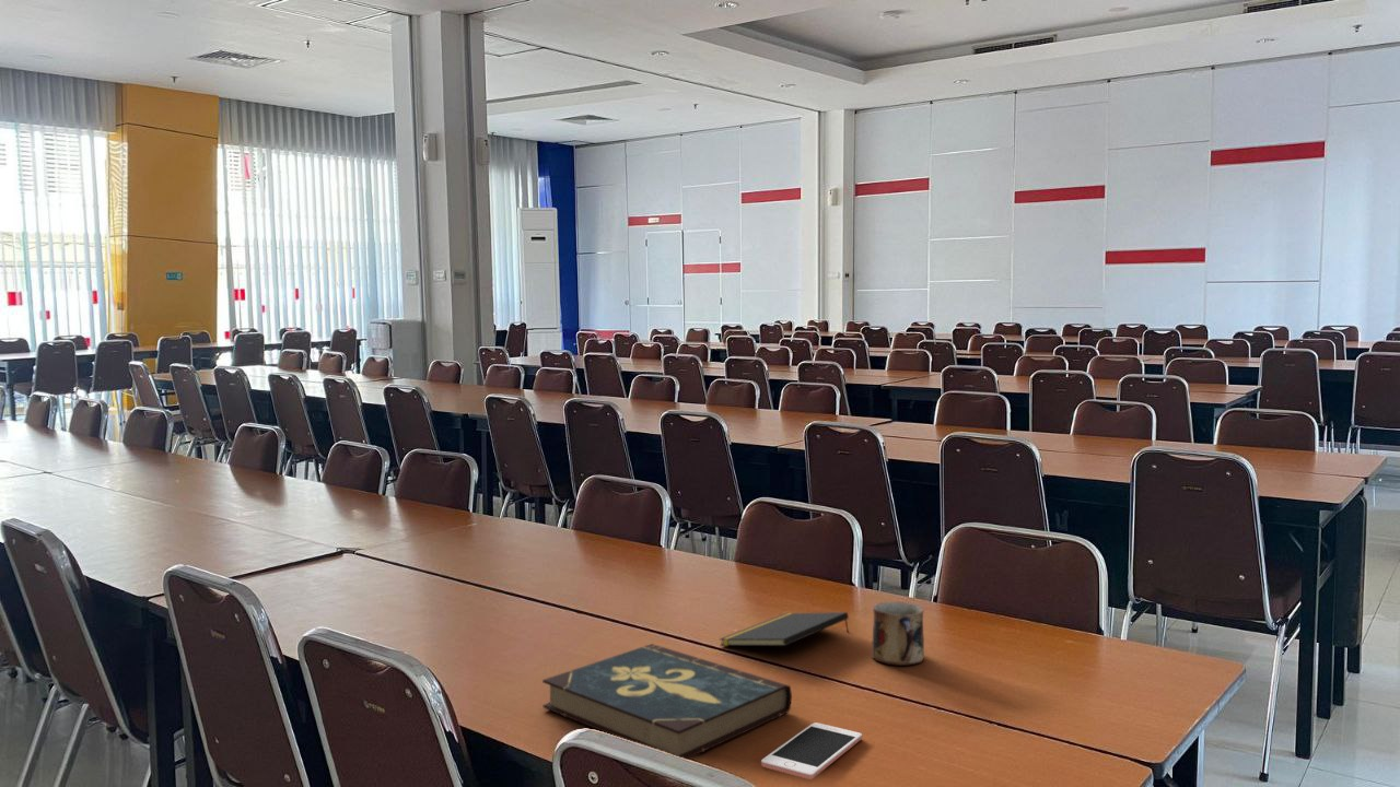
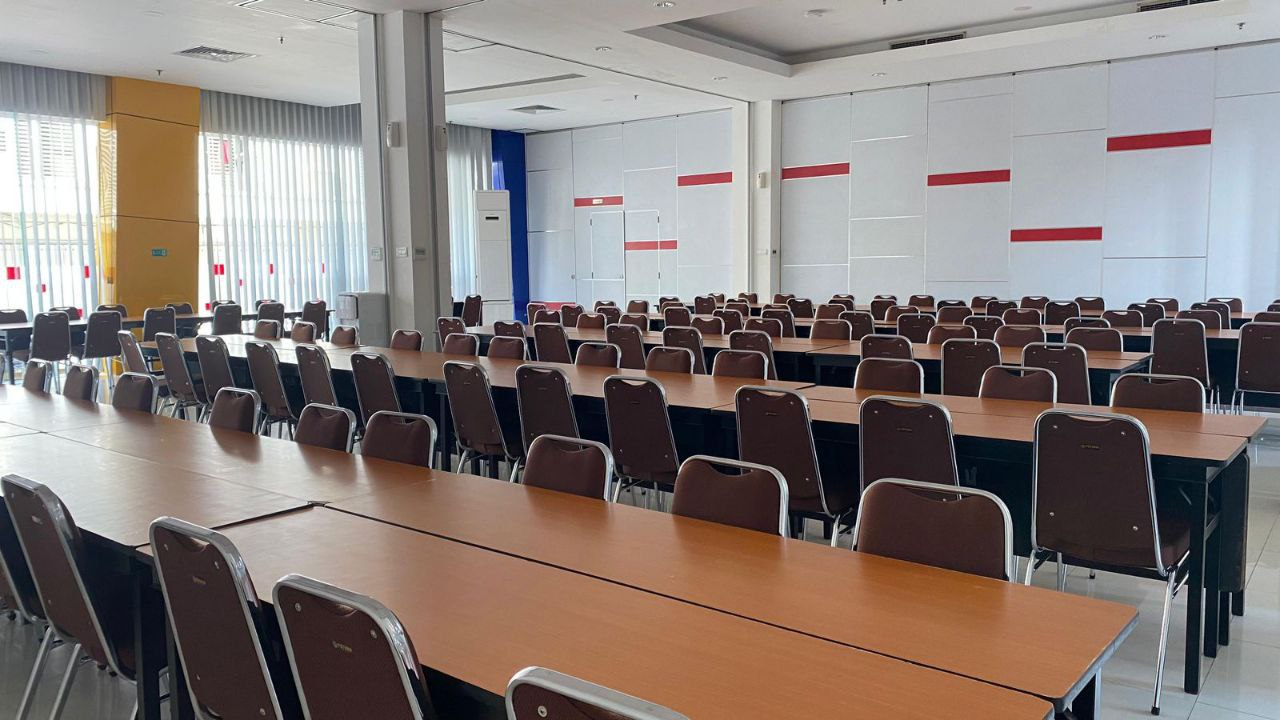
- mug (899, 633)
- notepad (784, 629)
- book (666, 695)
- cell phone (813, 749)
